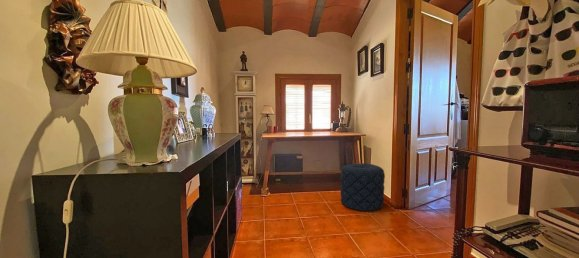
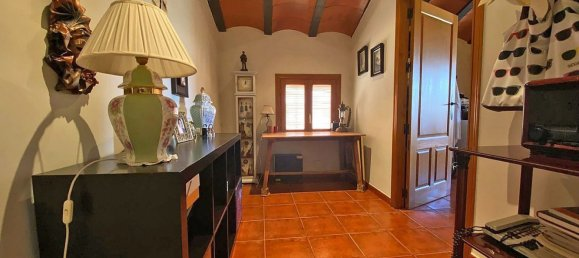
- pouf (362, 184)
